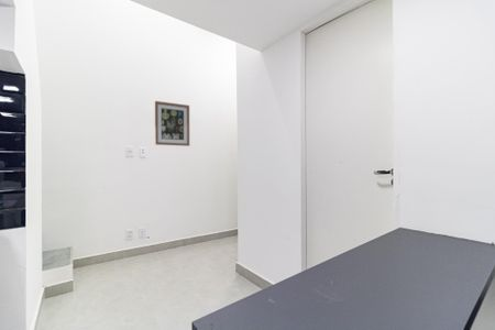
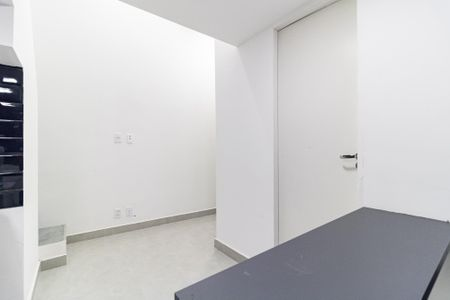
- wall art (173, 124)
